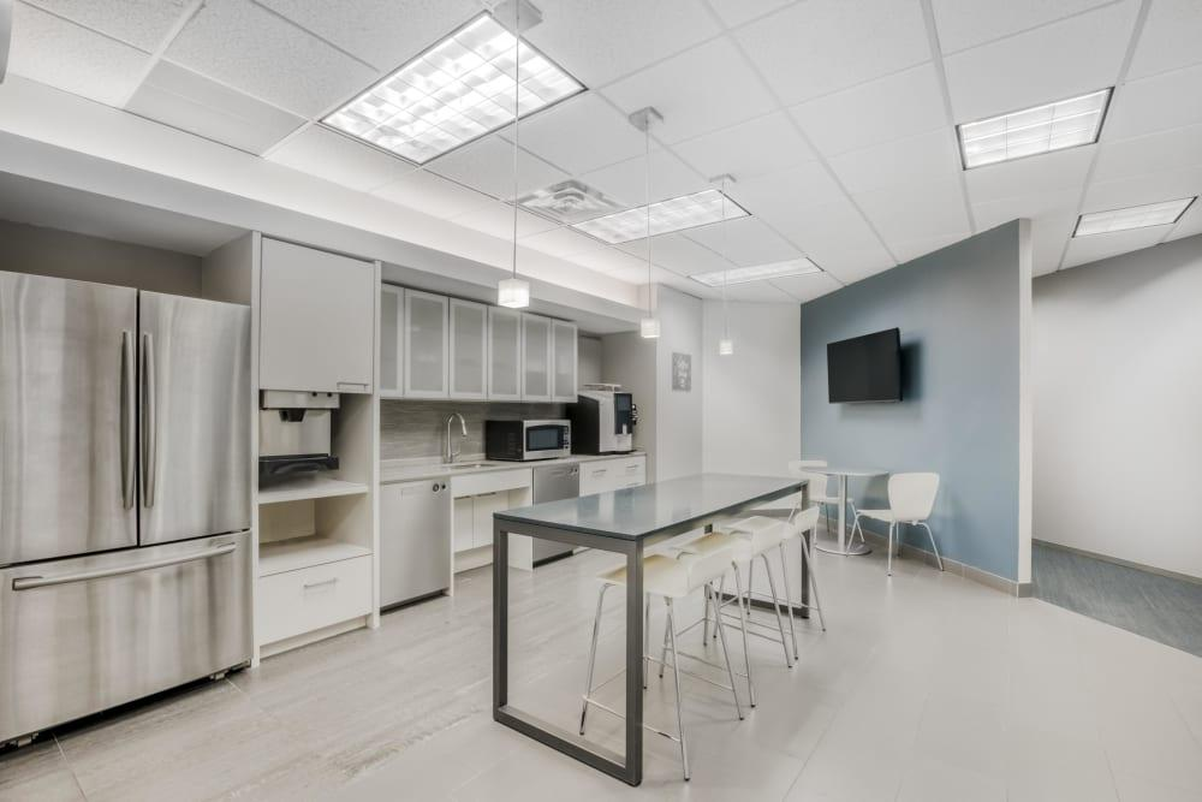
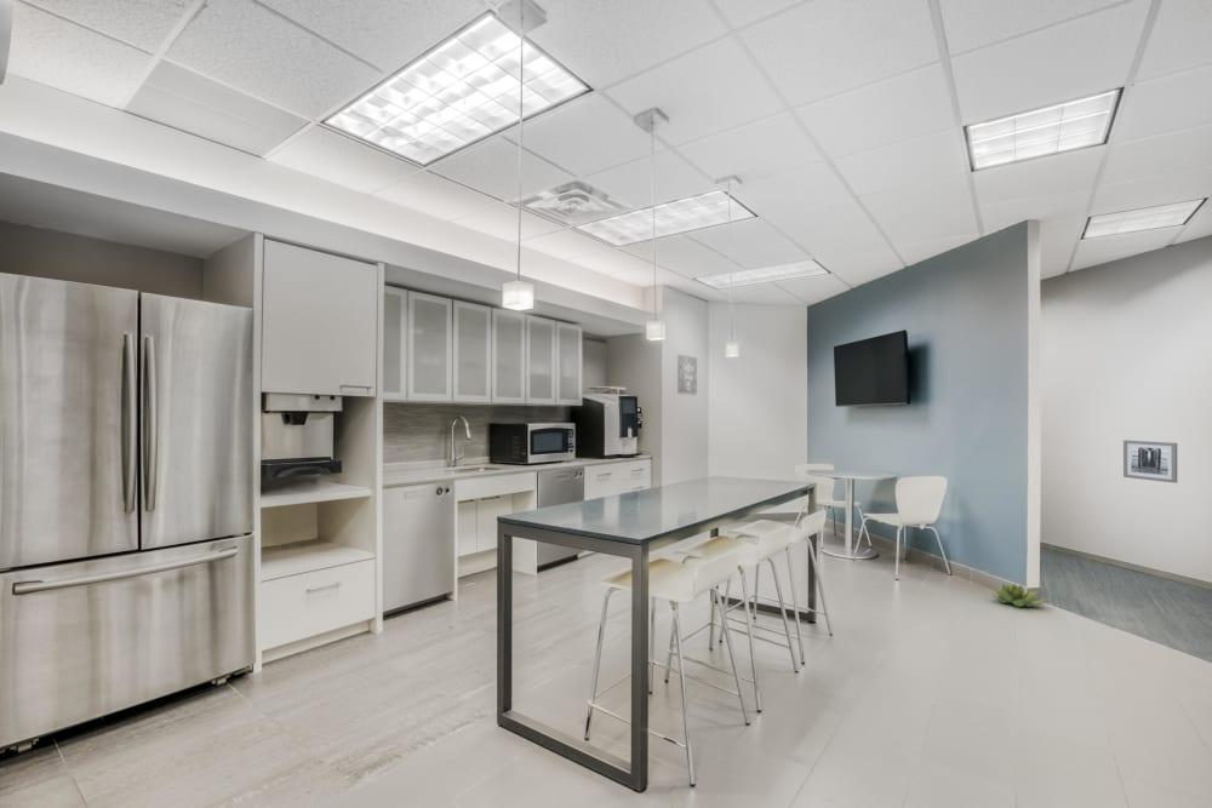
+ wall art (1149, 460)
+ decorative plant (1016, 592)
